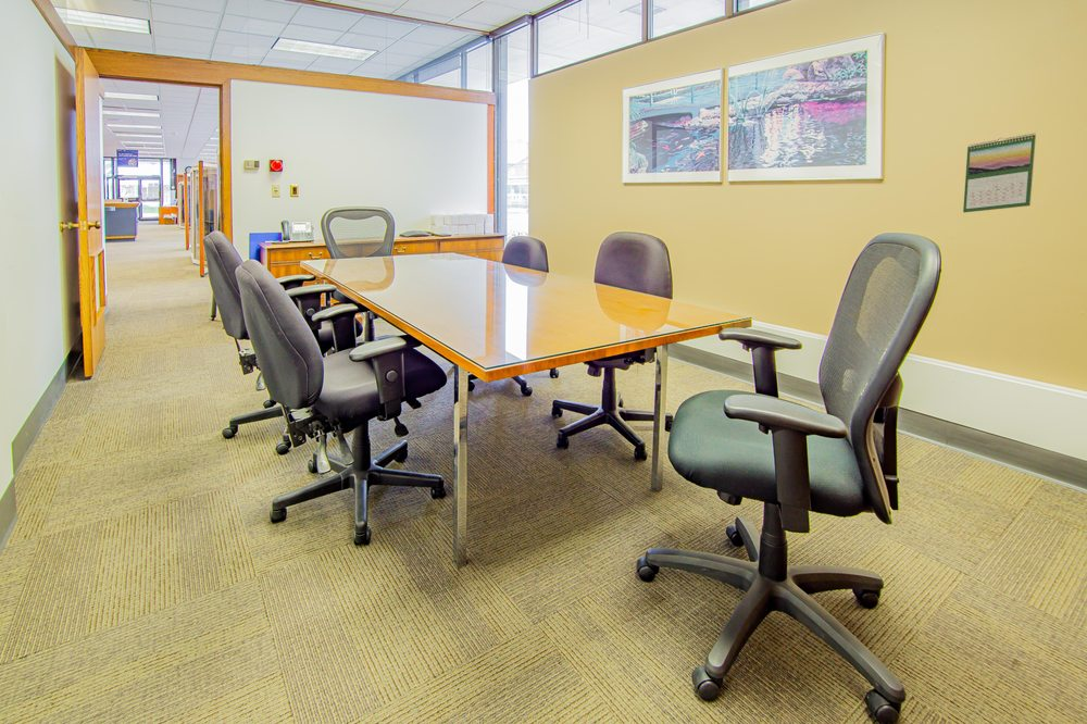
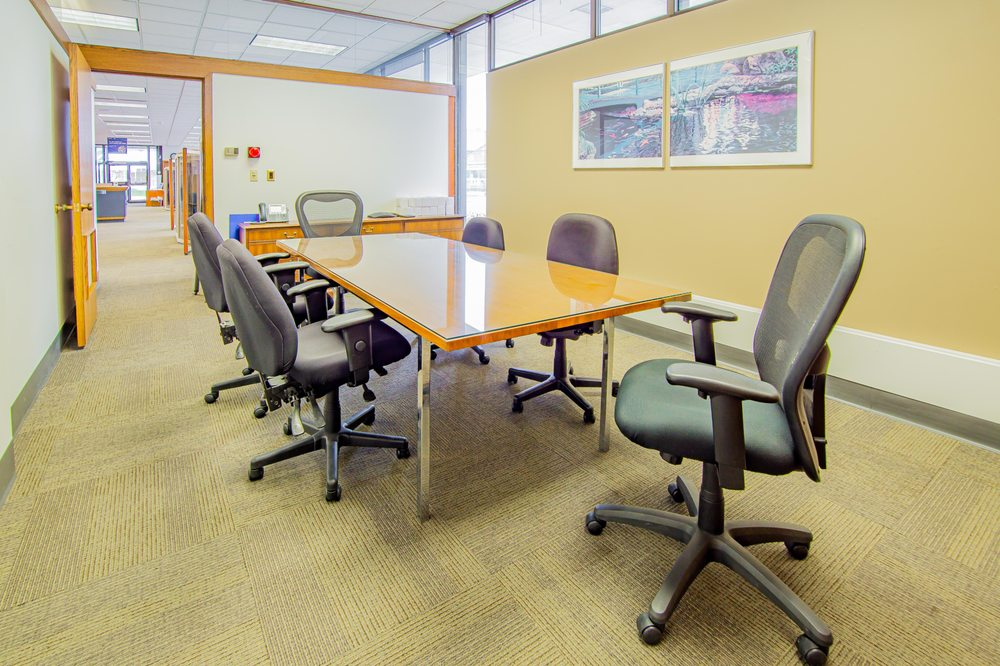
- calendar (998, 173)
